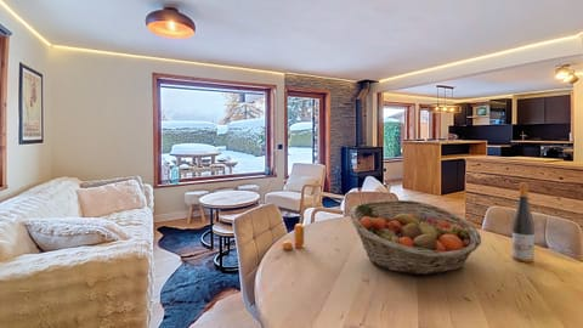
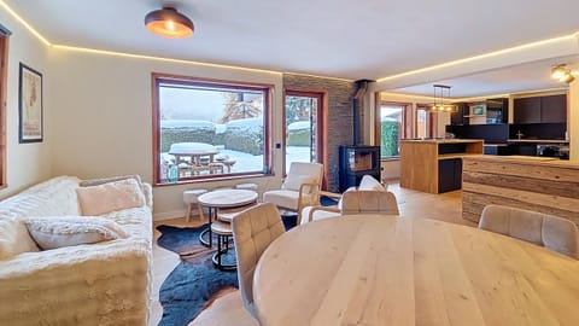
- fruit basket (412, 232)
- wine bottle (522, 221)
- pepper shaker (294, 236)
